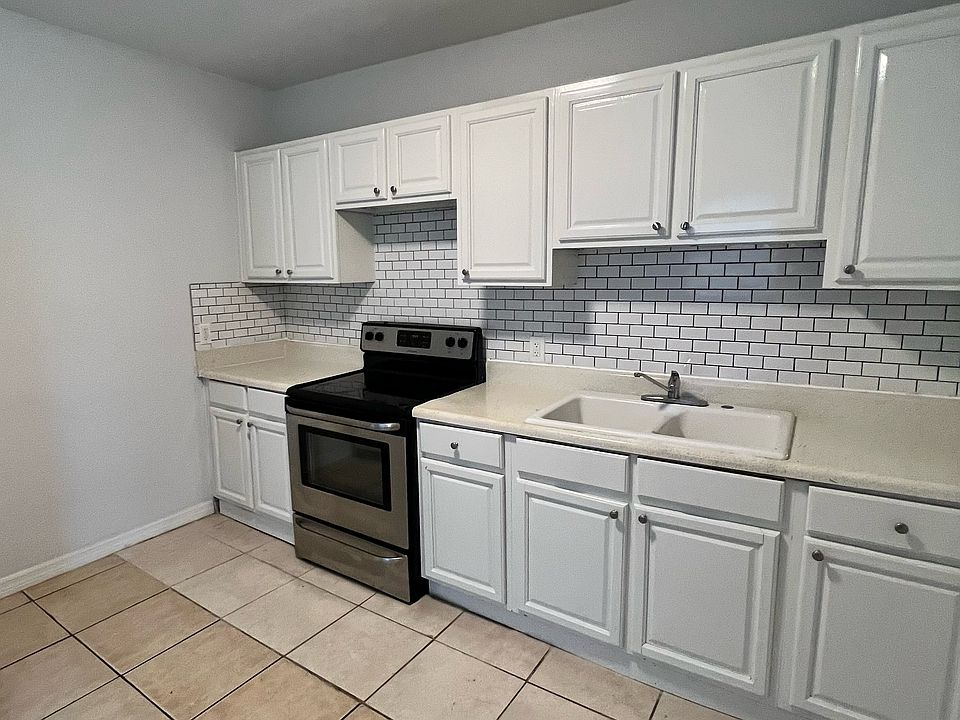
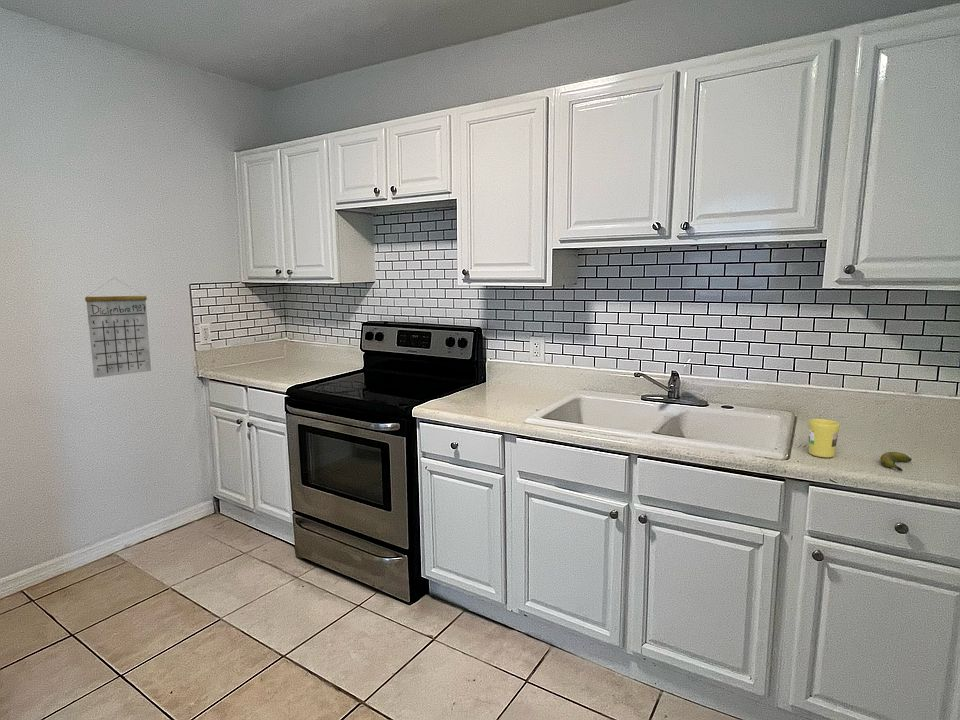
+ banana (897, 460)
+ calendar (119, 326)
+ mug (822, 436)
